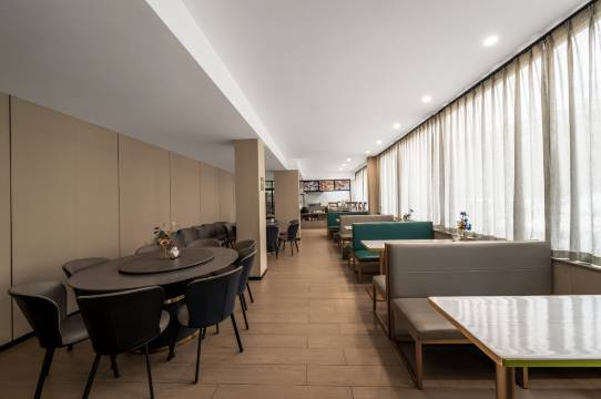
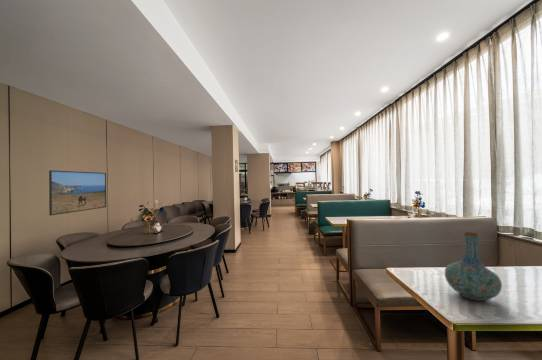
+ vase (471, 264)
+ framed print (81, 191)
